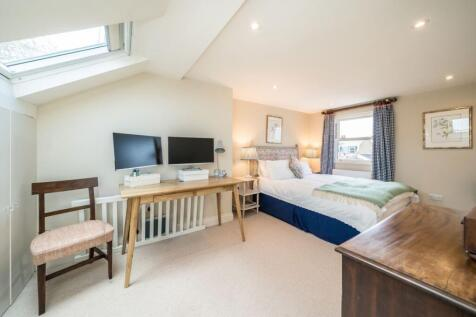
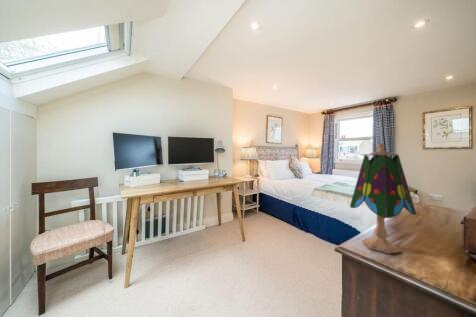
+ table lamp (380, 194)
